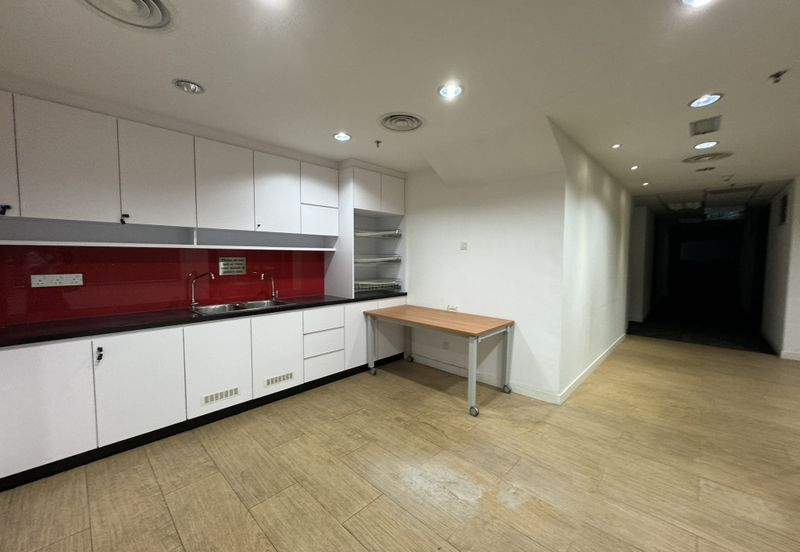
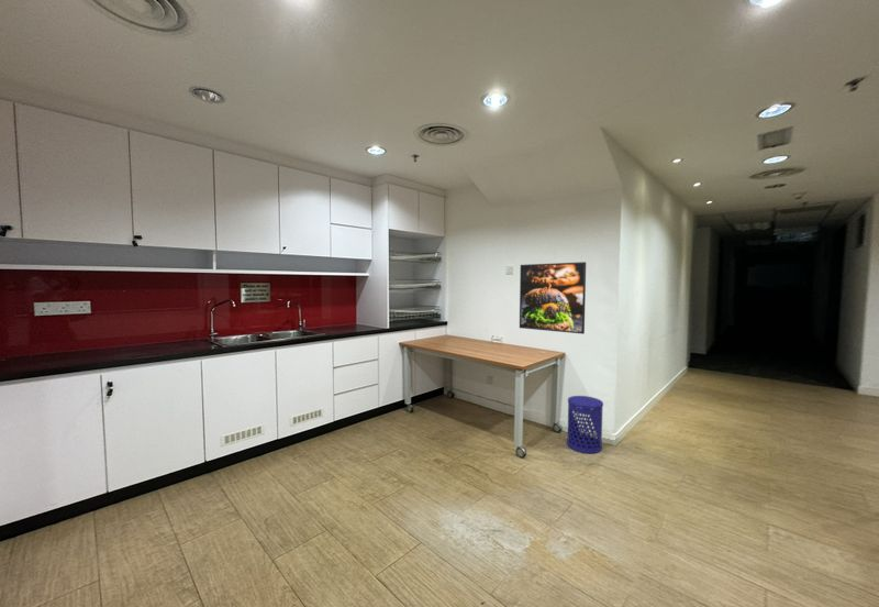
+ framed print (550, 297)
+ waste bin (585, 422)
